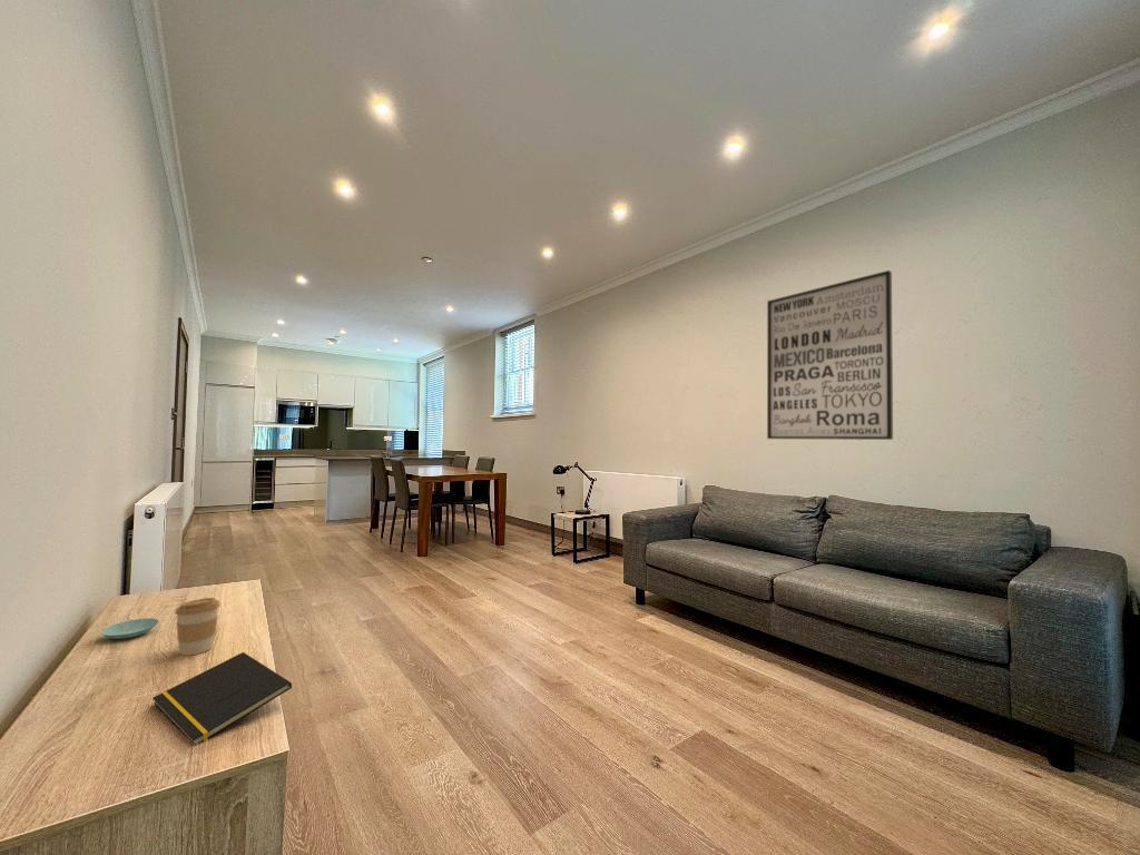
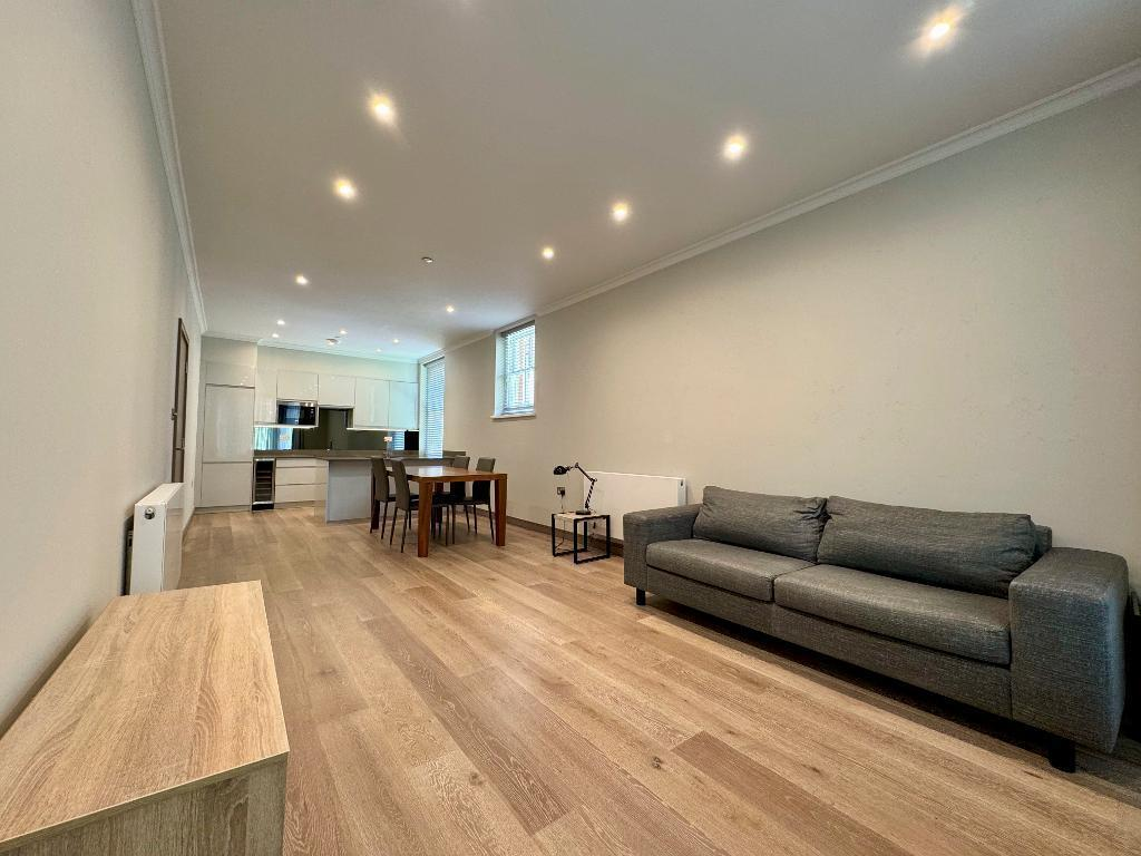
- wall art (823, 363)
- notepad (222, 692)
- saucer (130, 630)
- coffee cup (197, 623)
